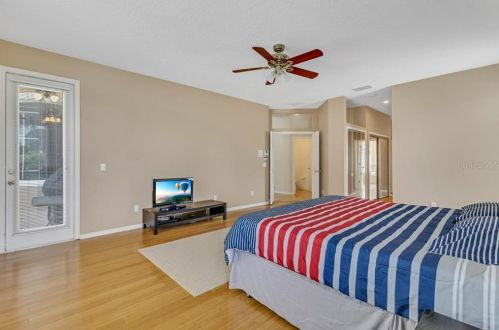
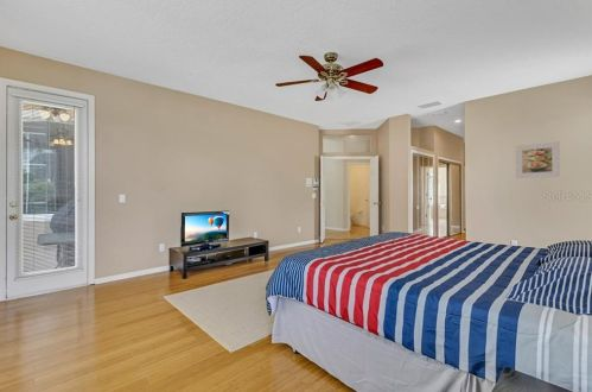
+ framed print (536, 160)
